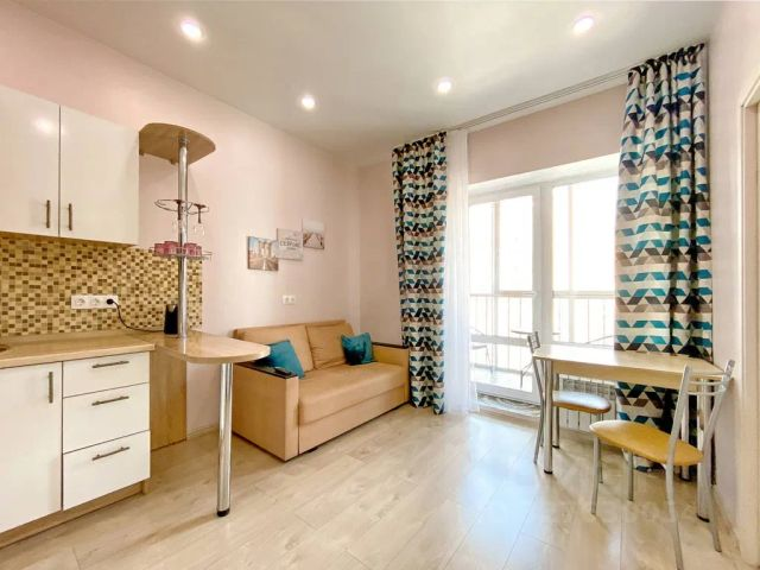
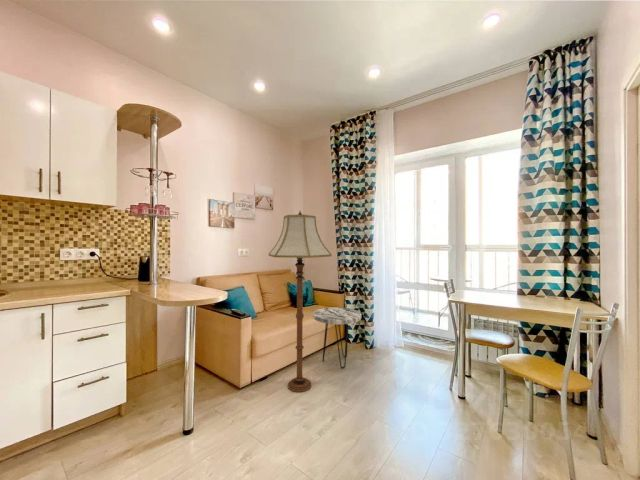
+ side table (337, 337)
+ floor lamp (299, 297)
